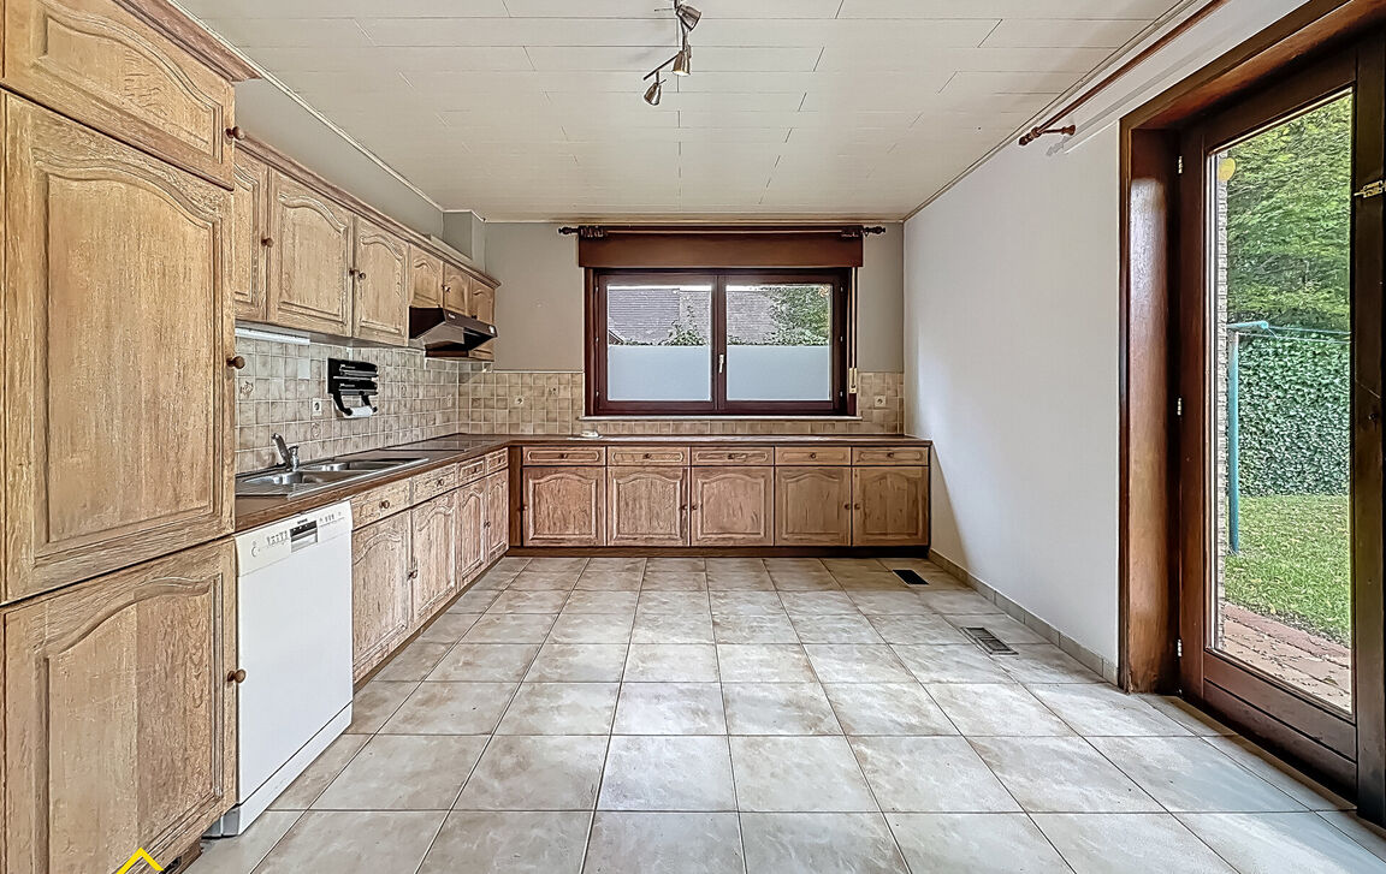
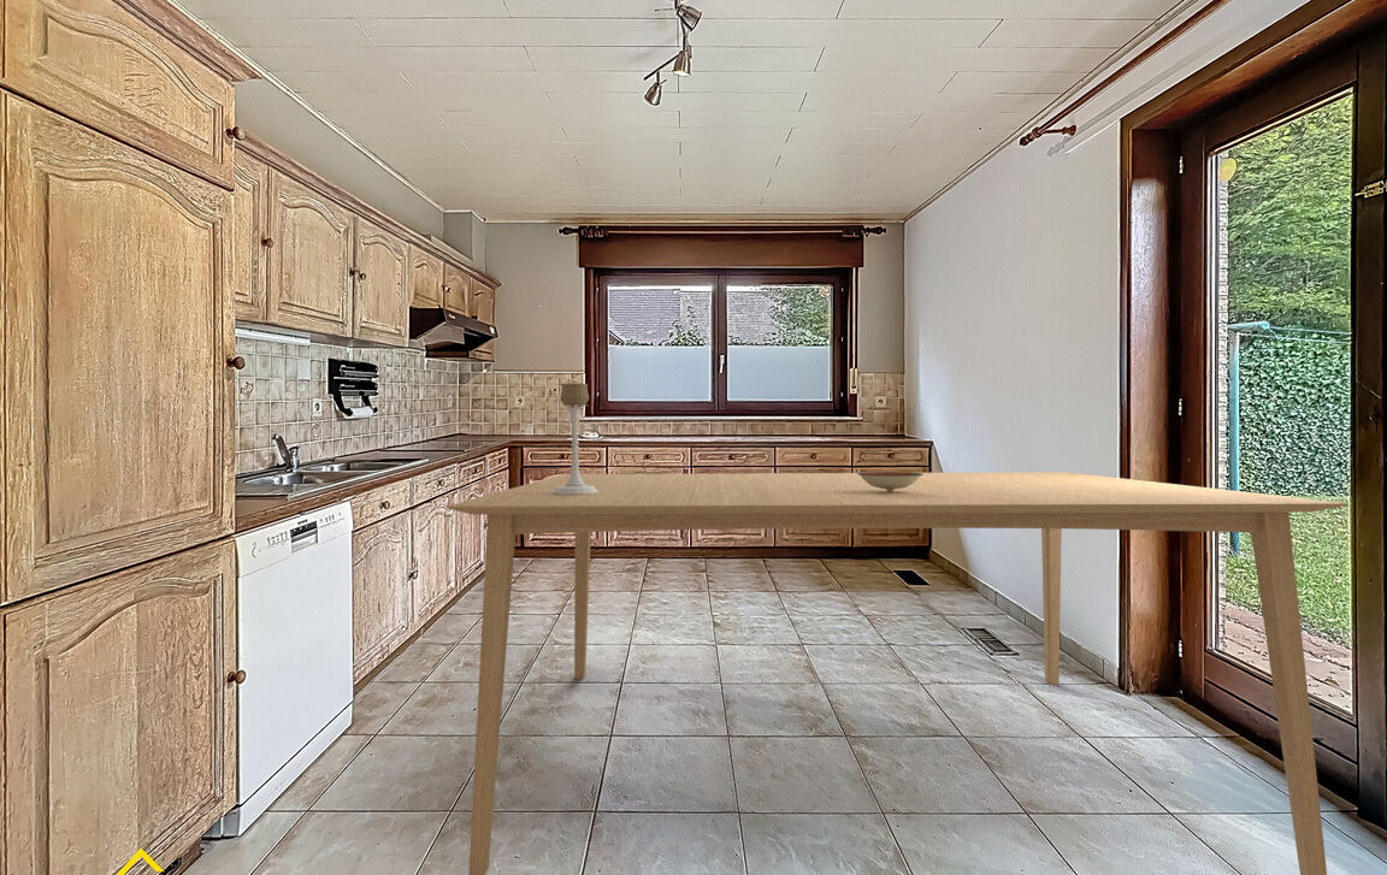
+ bowl (890, 481)
+ candle holder (574, 437)
+ dining table (839, 527)
